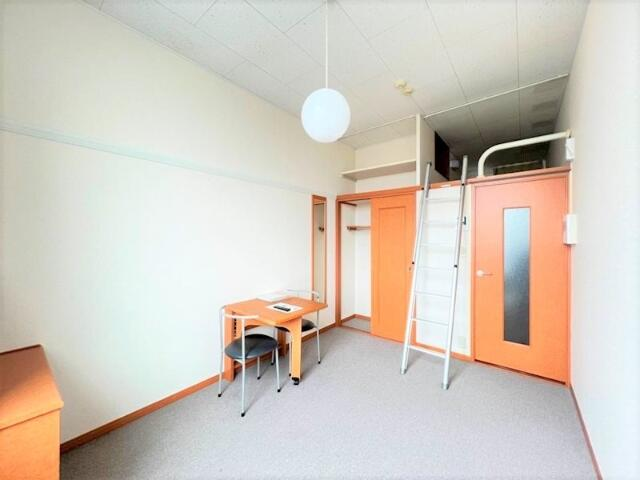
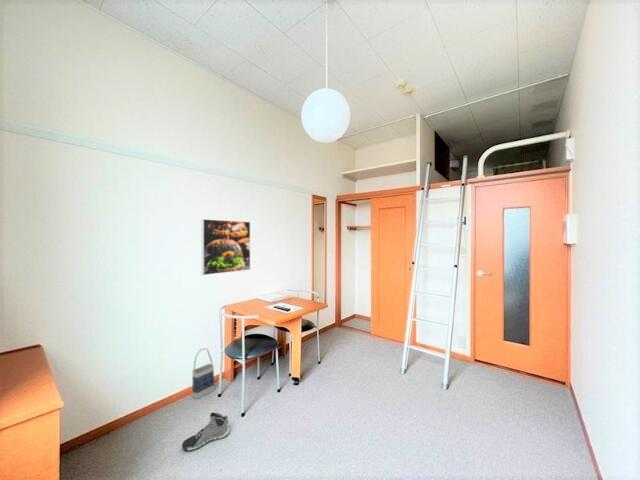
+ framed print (227, 246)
+ sneaker (206, 427)
+ bag (203, 370)
